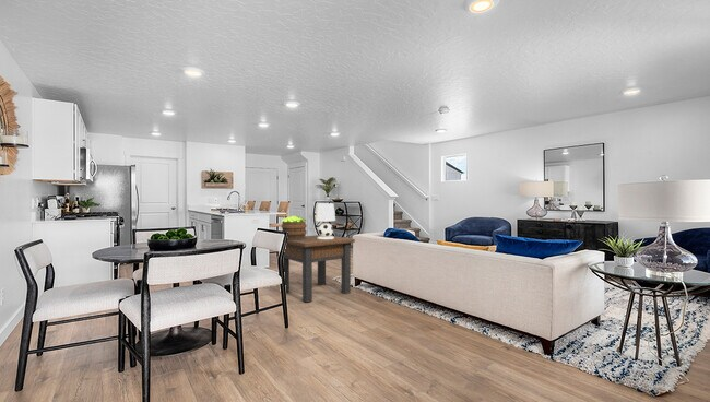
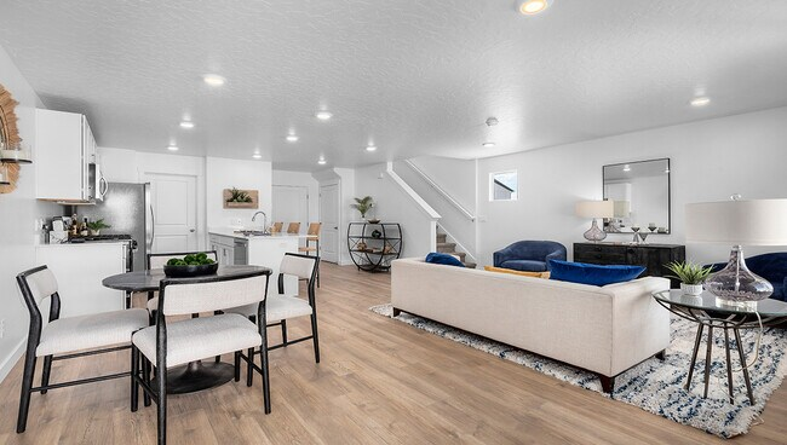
- potted plant (294, 227)
- table lamp (326, 221)
- side table (311, 264)
